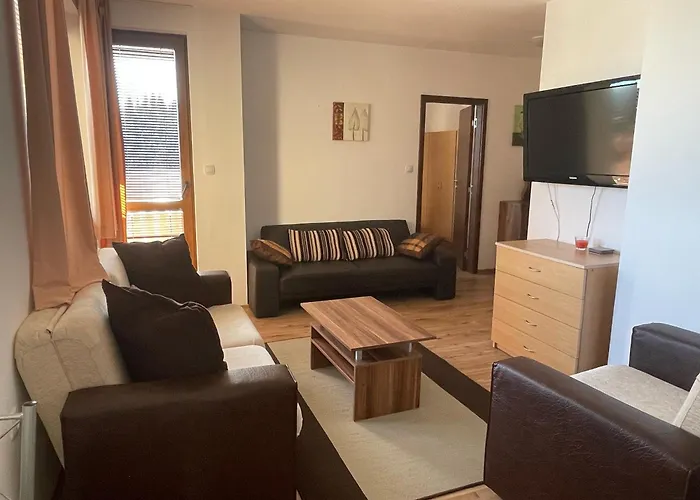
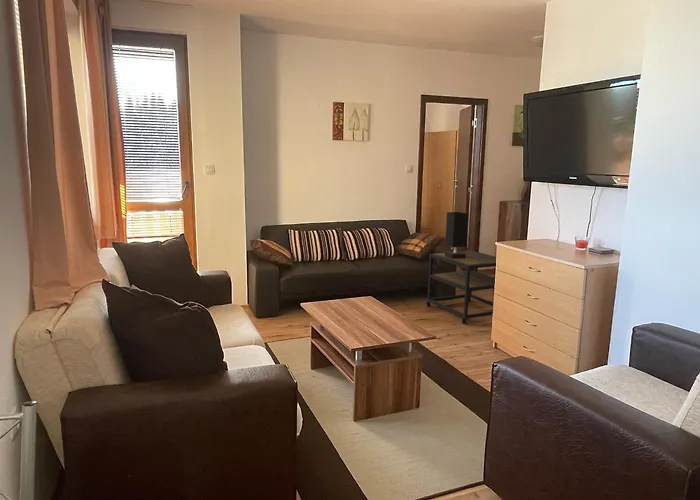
+ table lamp (456, 234)
+ side table (468, 284)
